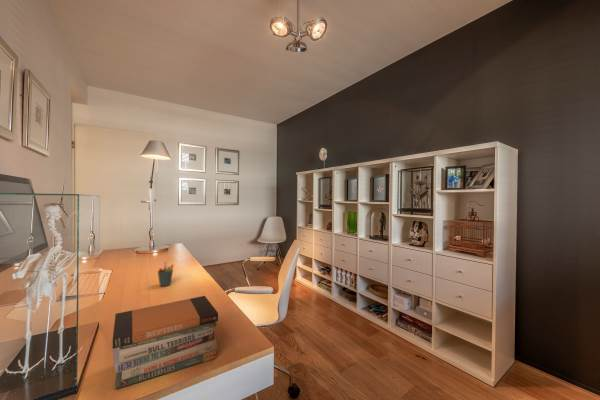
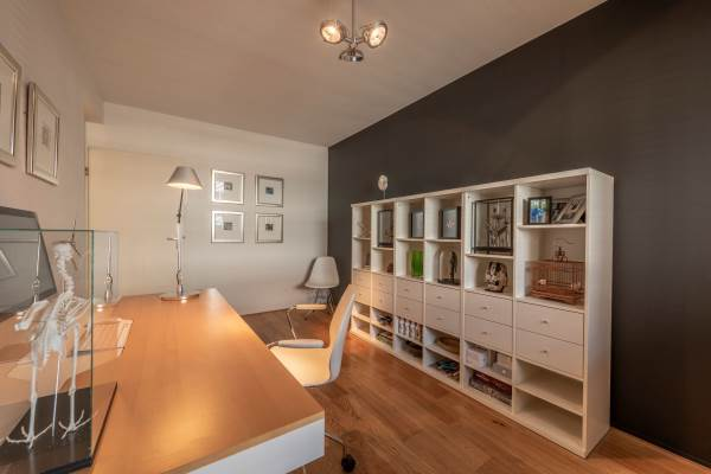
- book stack (166, 335)
- pen holder (165, 273)
